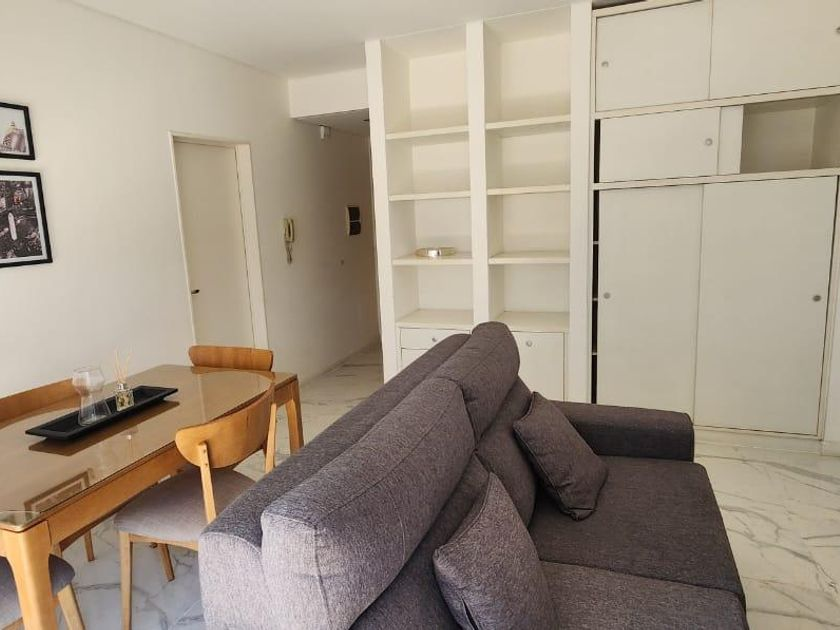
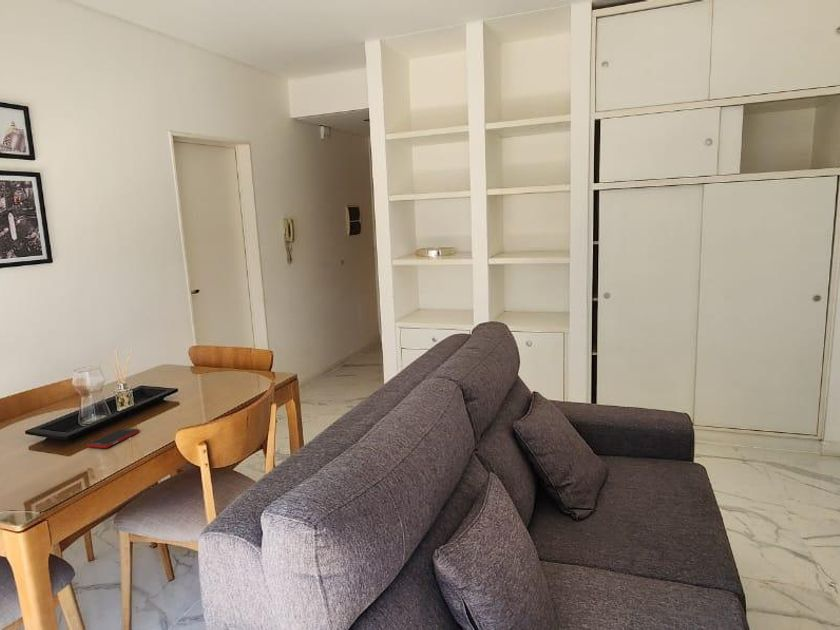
+ cell phone (114, 437)
